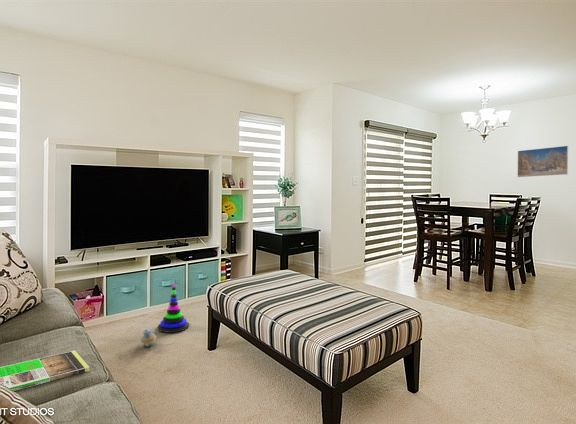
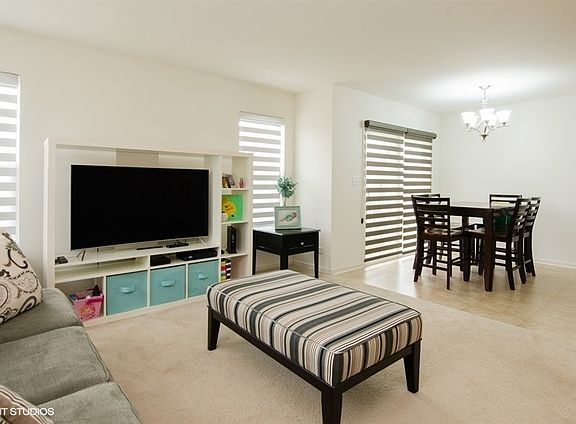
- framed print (541, 162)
- plush toy (149, 336)
- magazine (41, 369)
- stacking toy (173, 305)
